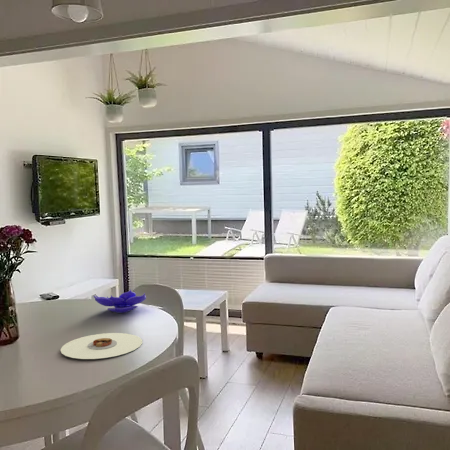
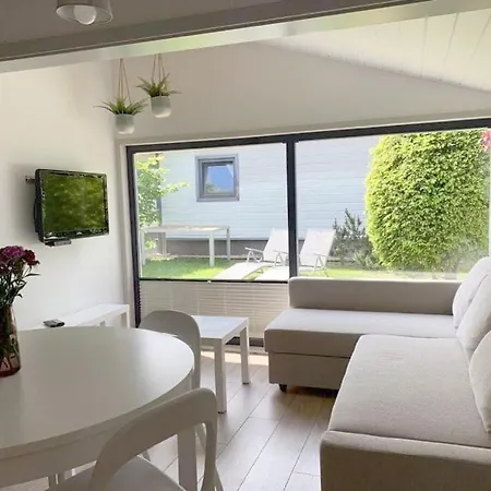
- plate (102, 342)
- decorative bowl (122, 298)
